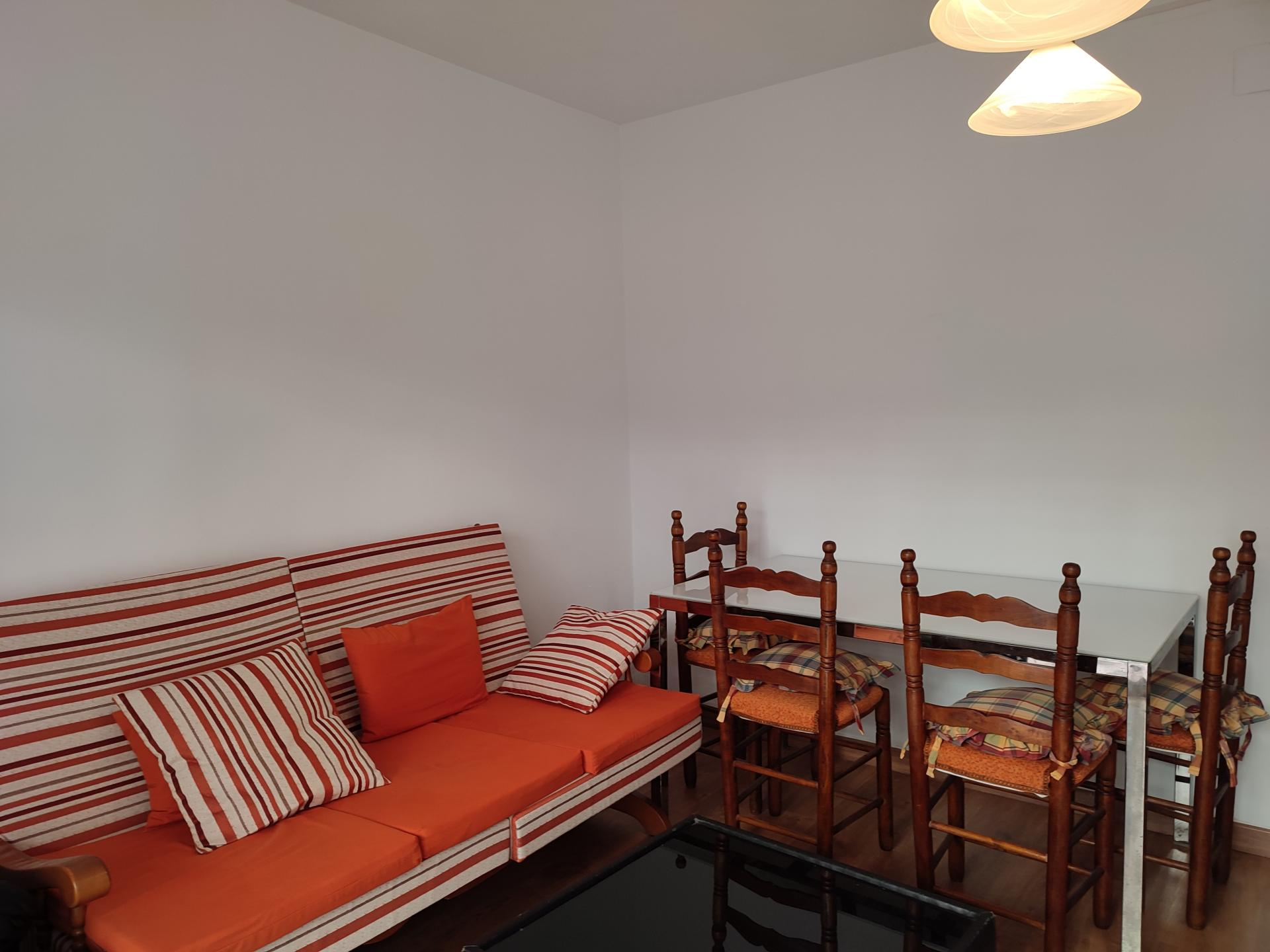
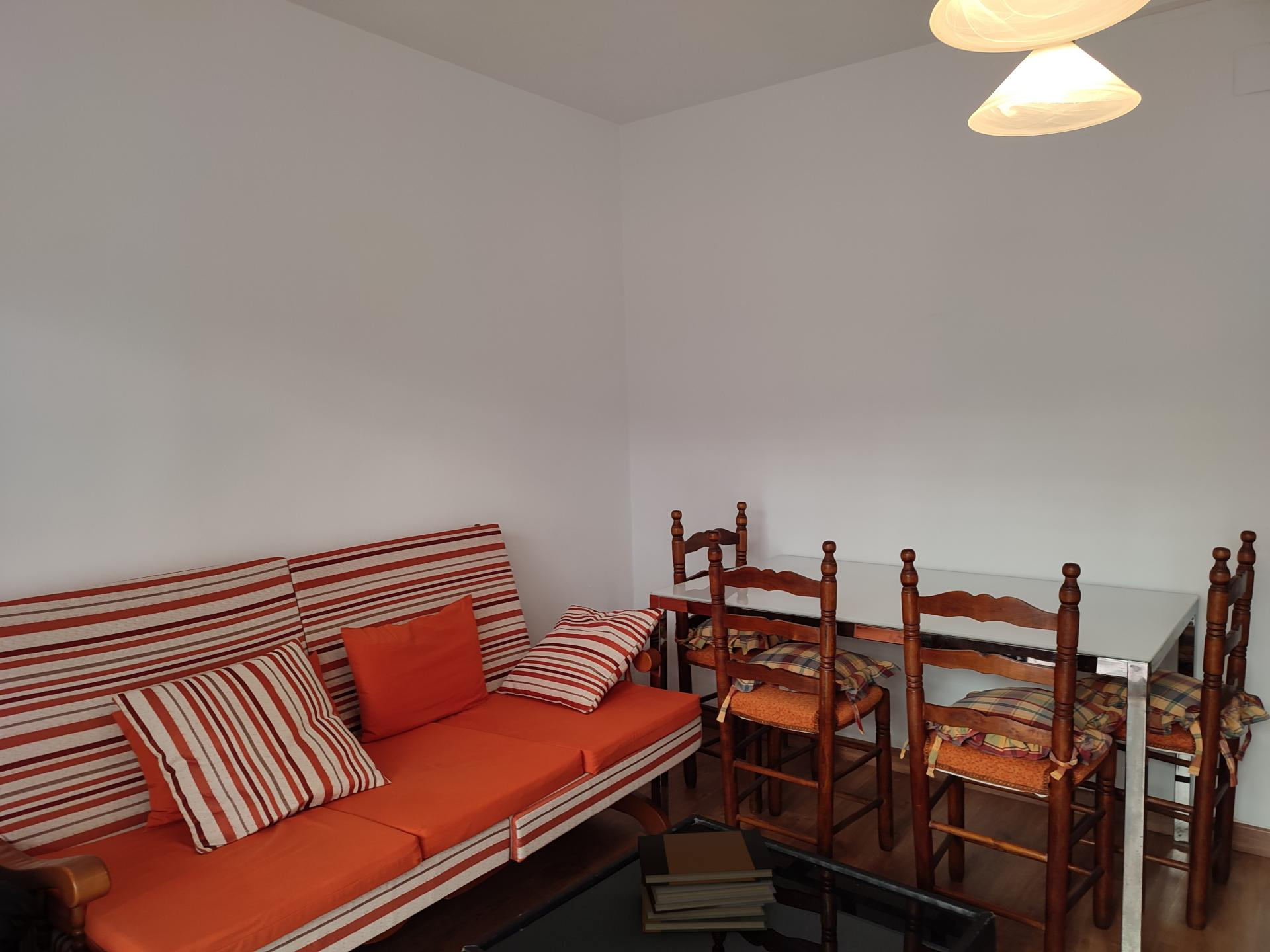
+ book stack (704, 881)
